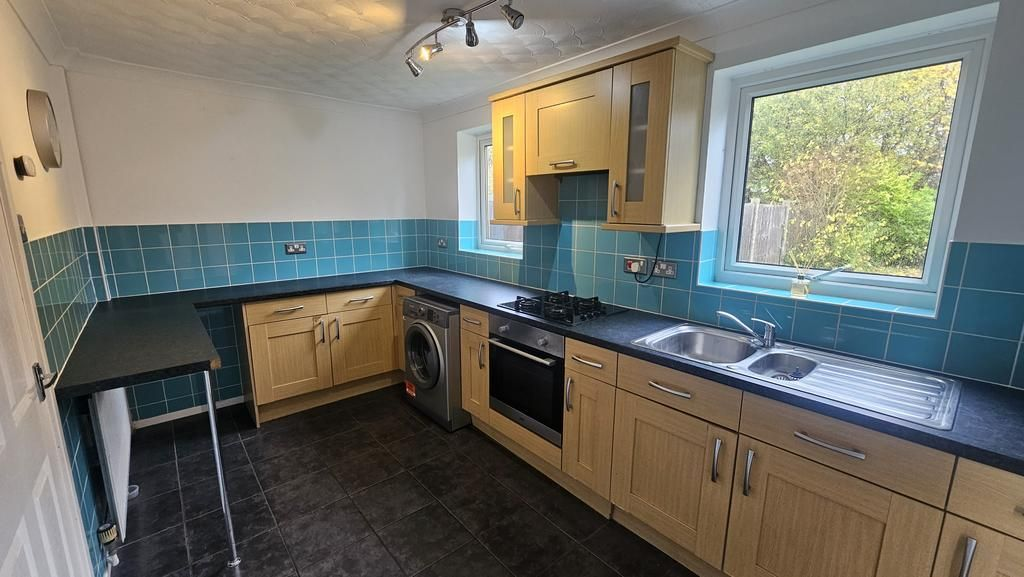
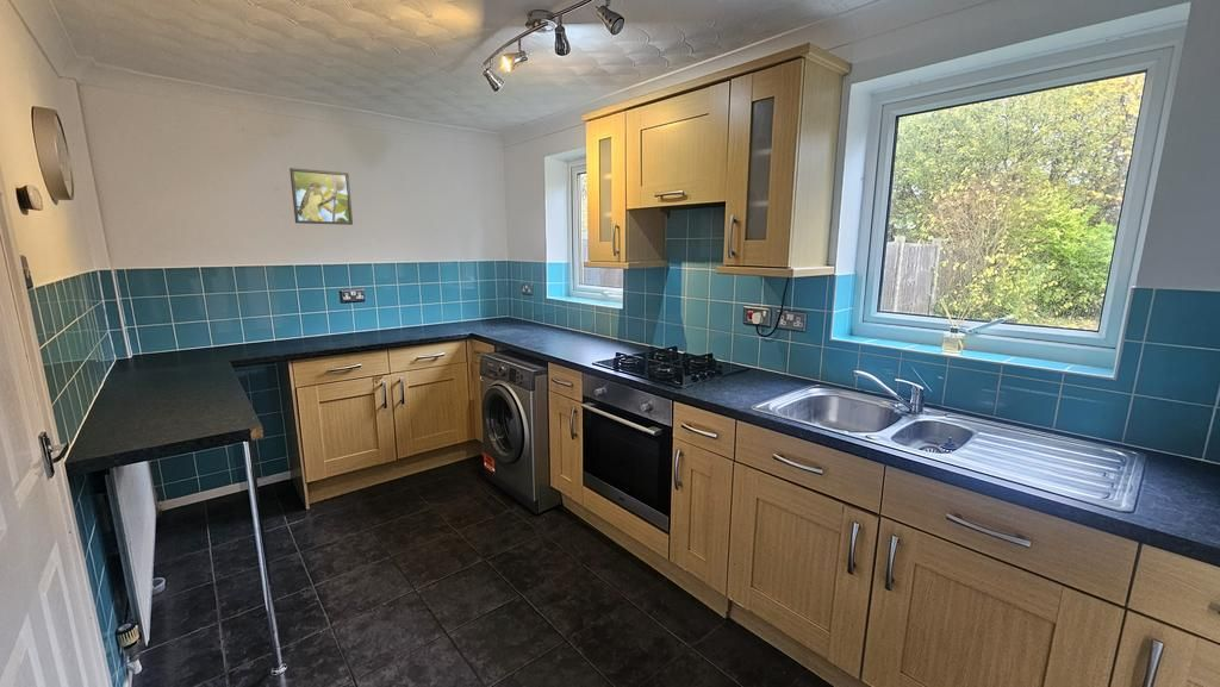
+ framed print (322, 196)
